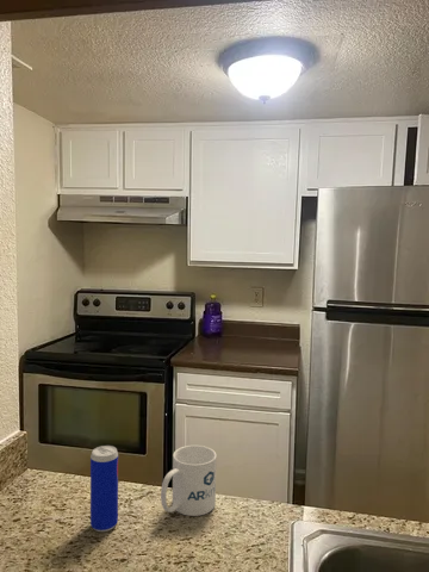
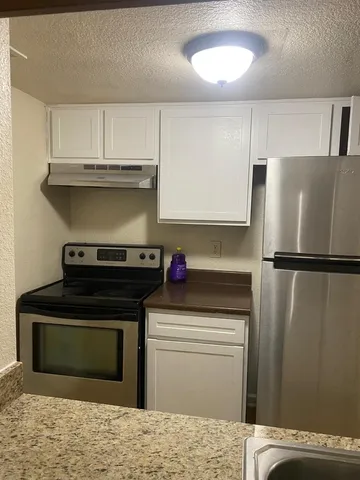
- beverage can (104, 487)
- mug (187, 481)
